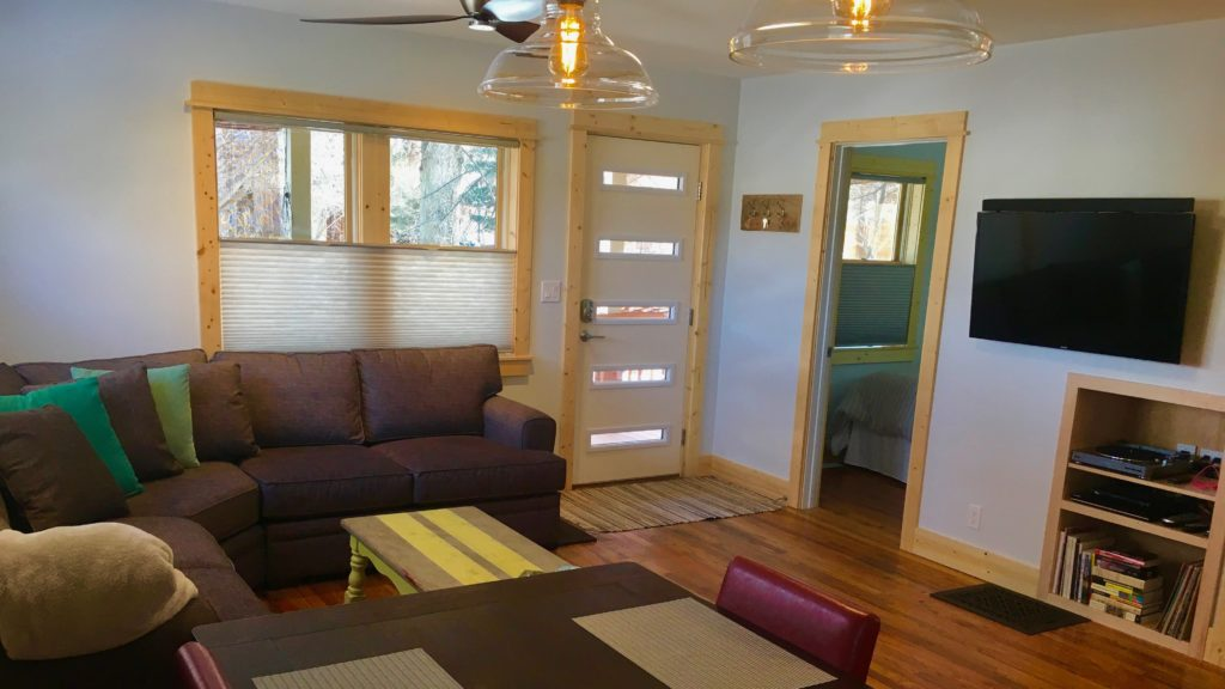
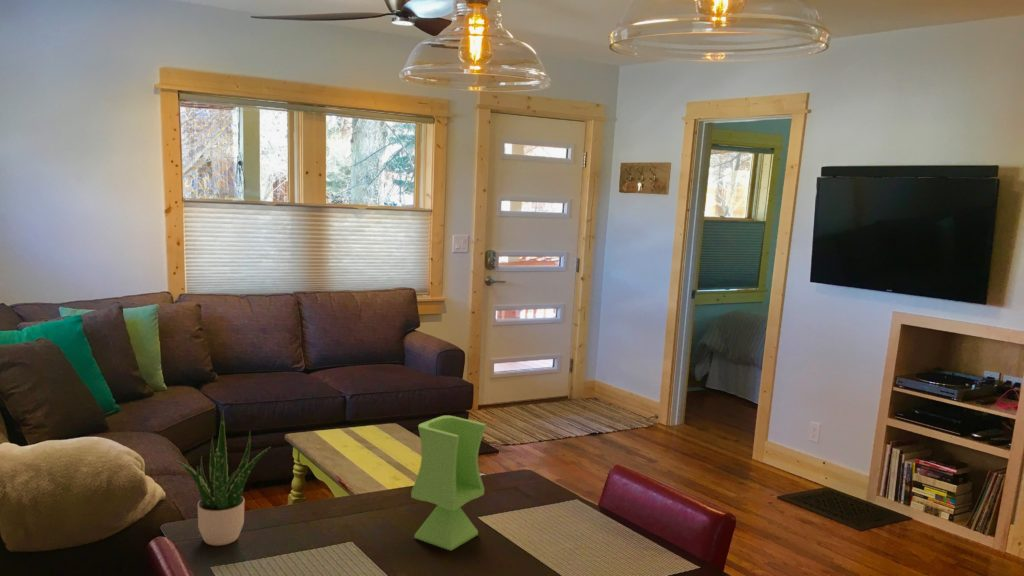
+ potted plant (223, 480)
+ vase (448, 481)
